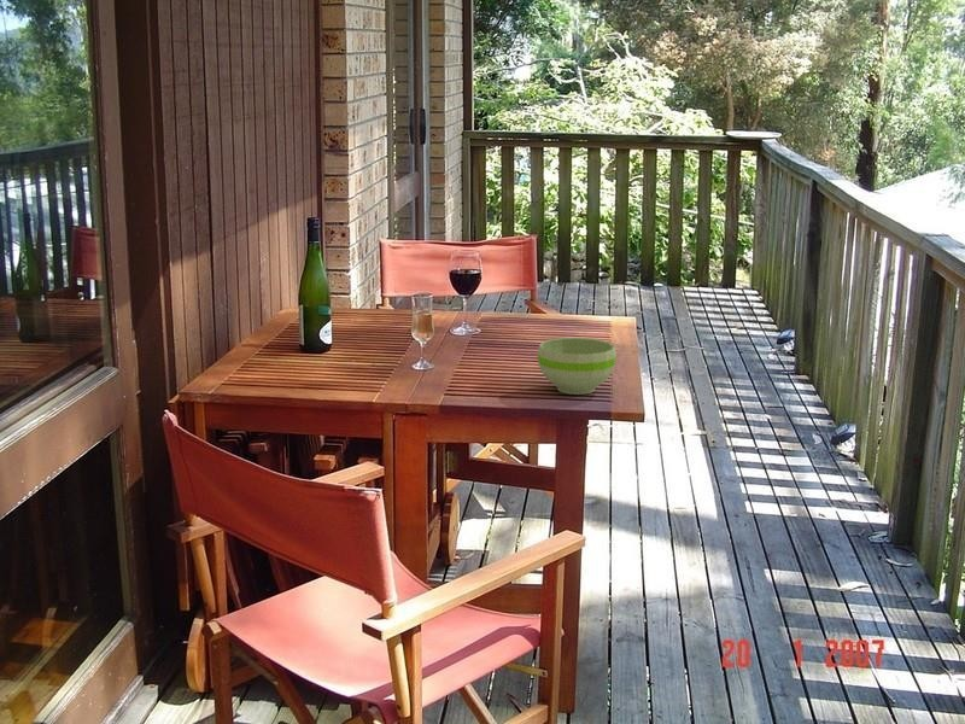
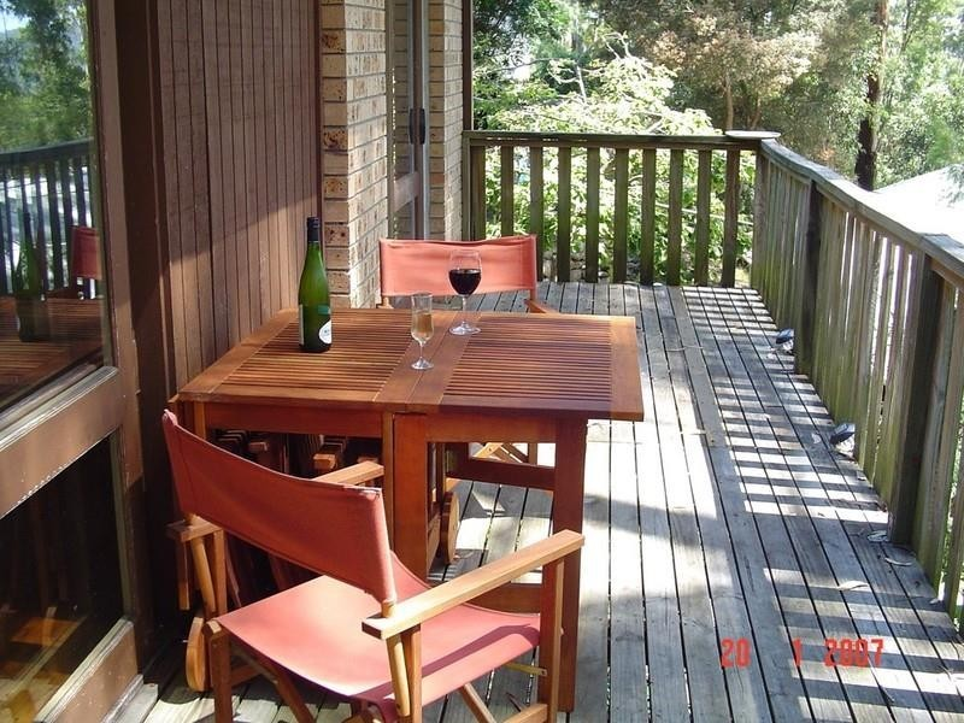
- bowl (575, 367)
